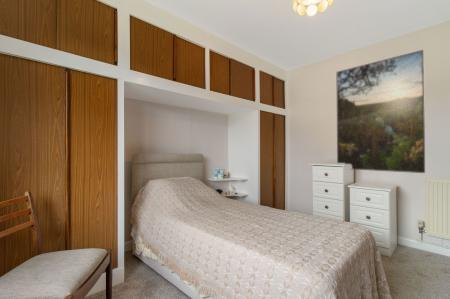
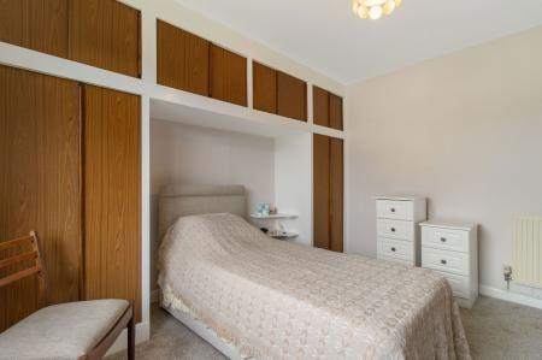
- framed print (375, 116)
